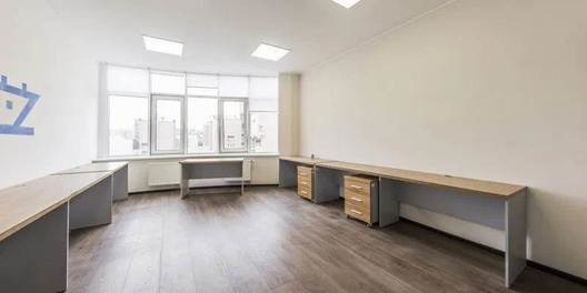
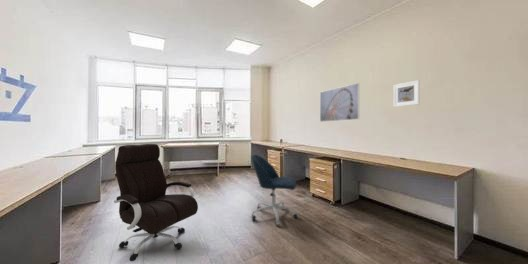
+ office chair (157, 194)
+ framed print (337, 104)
+ office chair (274, 185)
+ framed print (405, 94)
